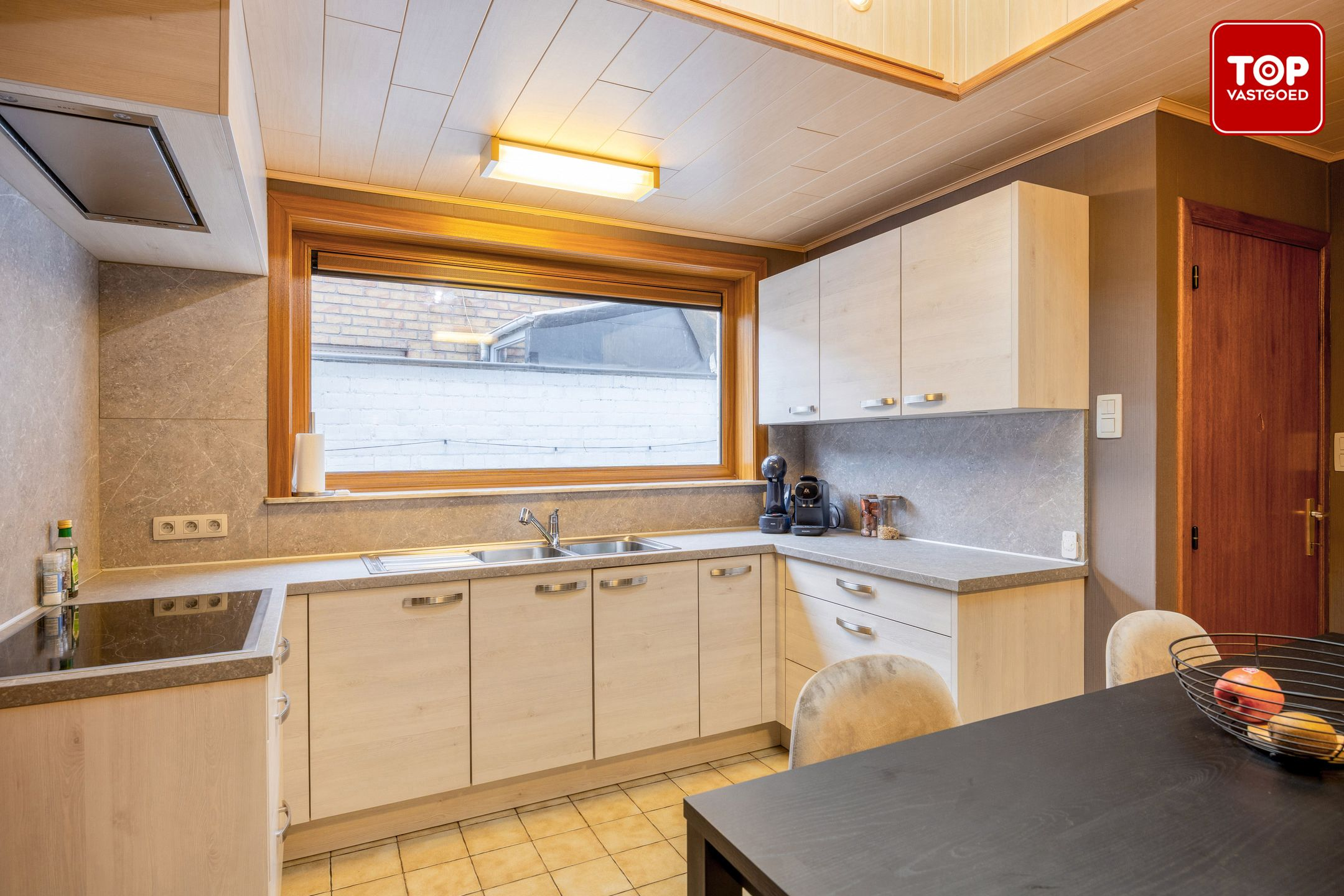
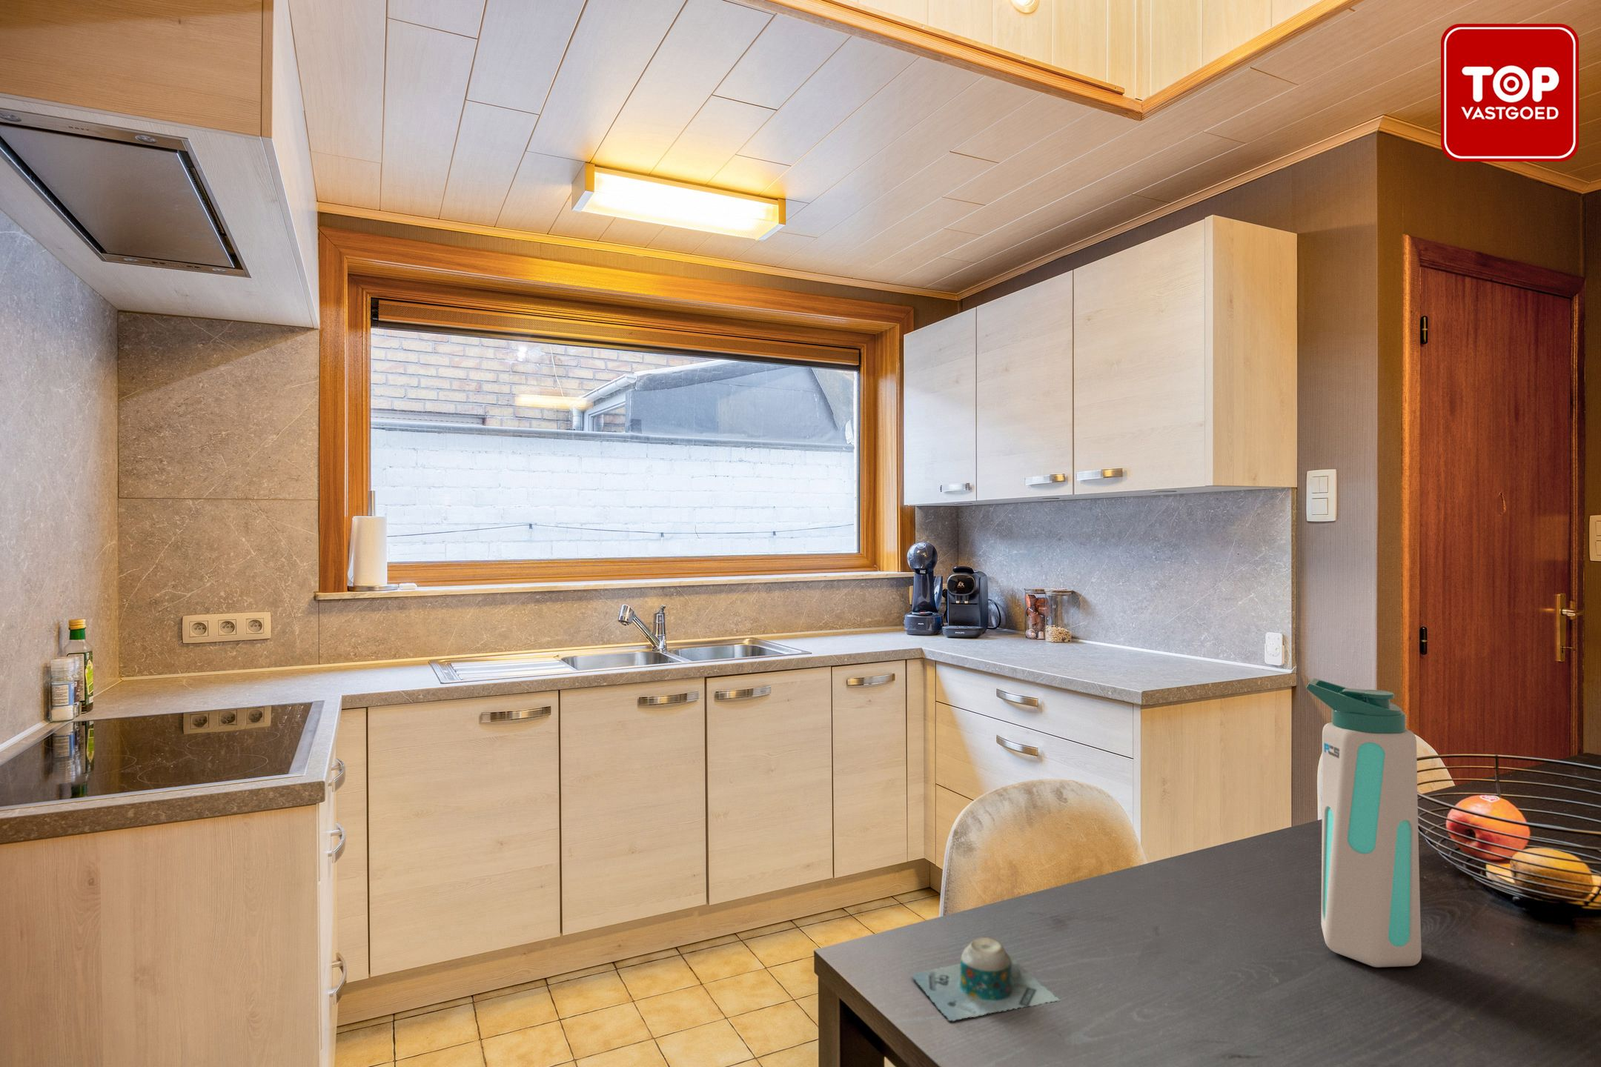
+ water bottle (1360, 817)
+ mug (982, 966)
